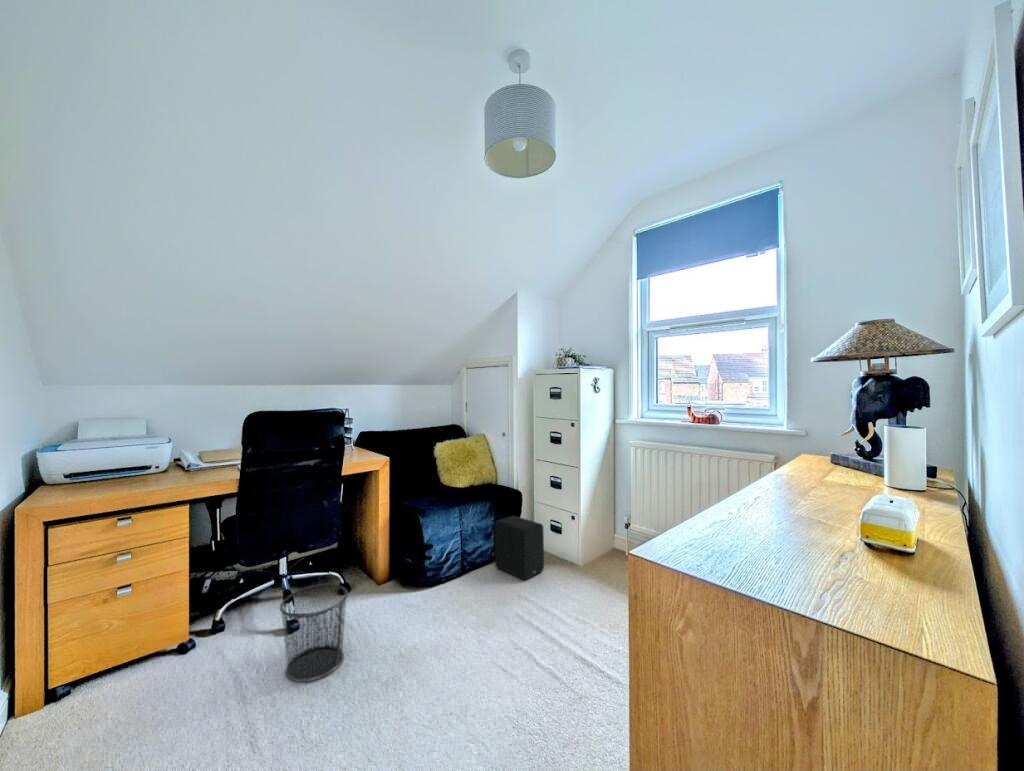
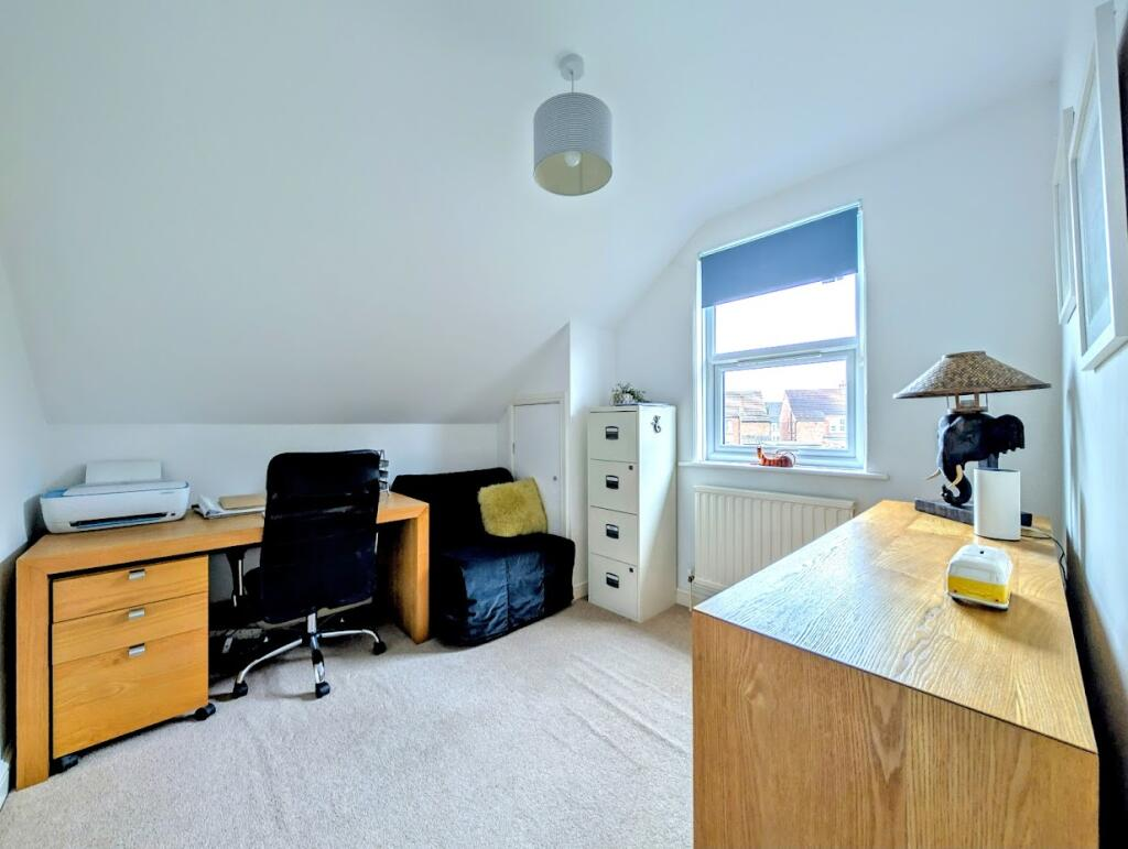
- speaker (517, 545)
- waste bin (315, 630)
